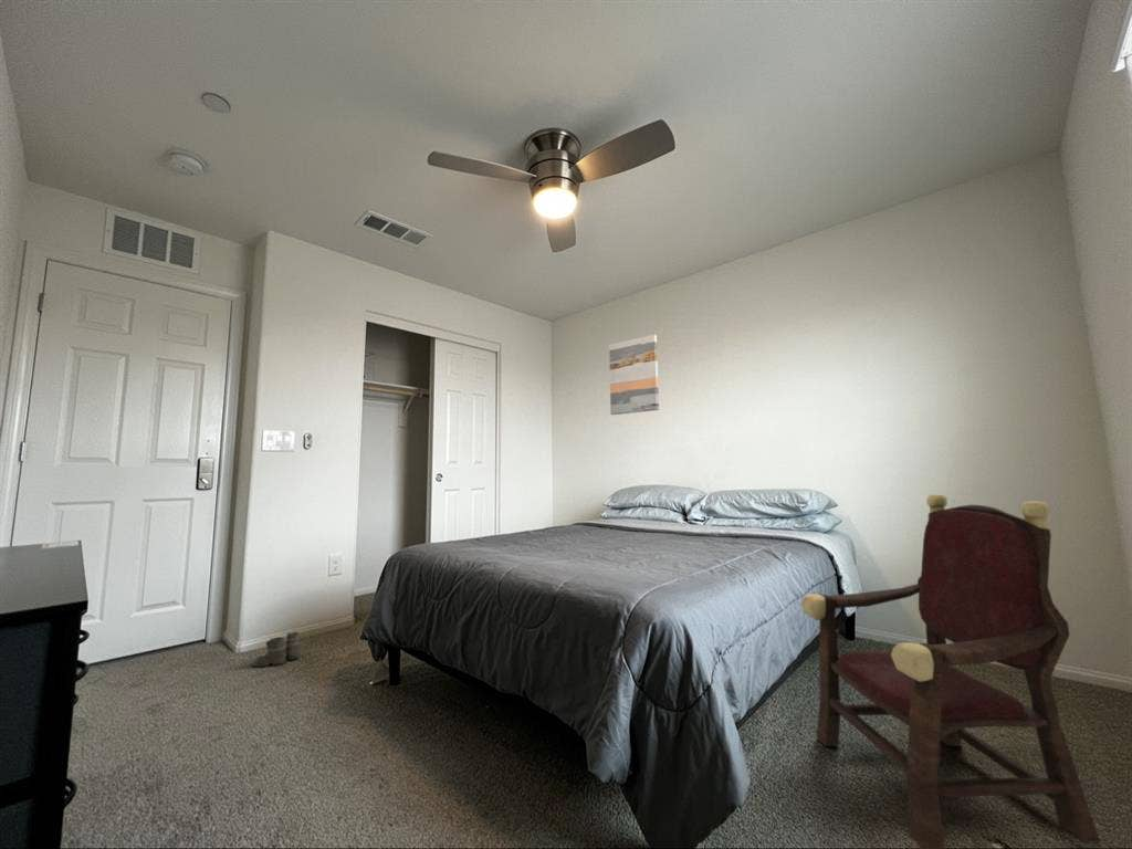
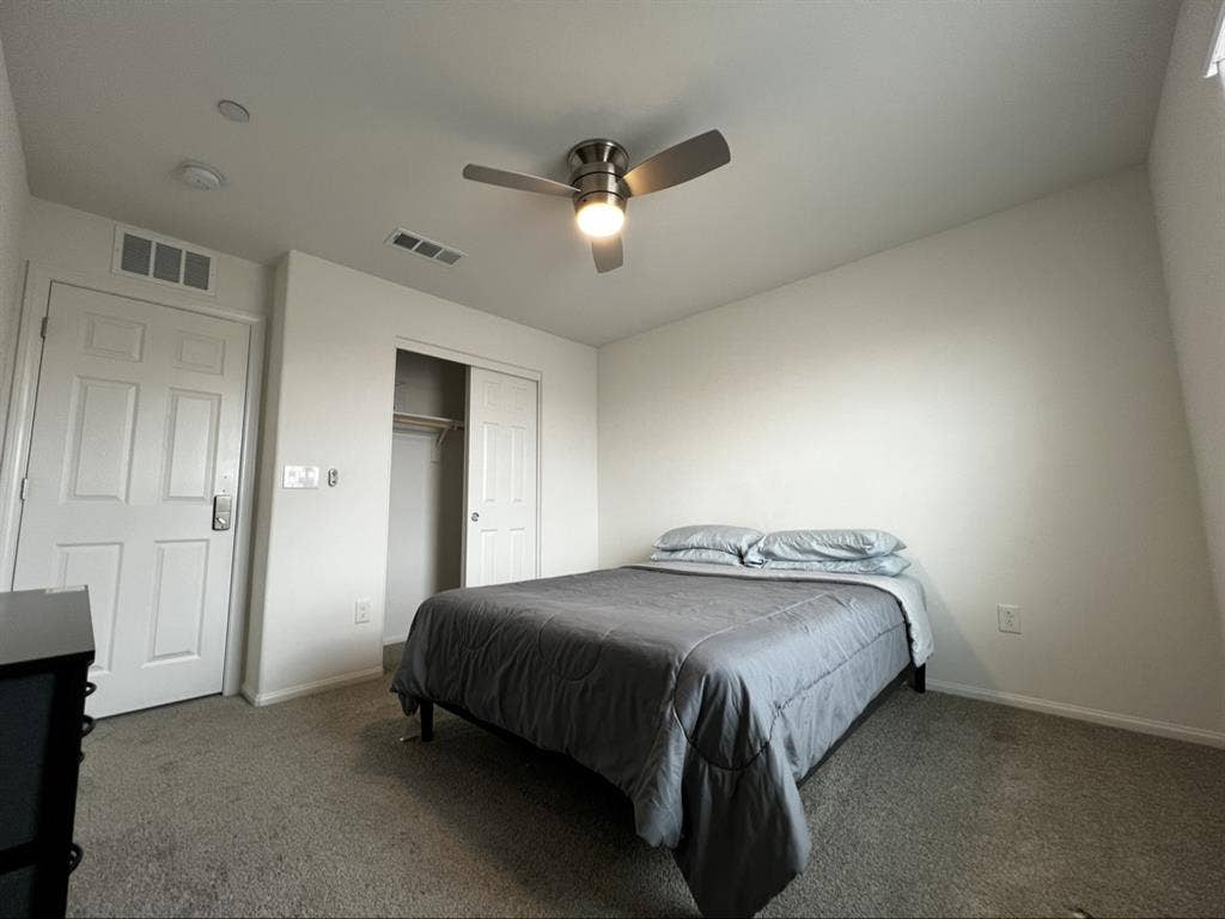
- armchair (926, 636)
- wall art (632, 376)
- boots (281, 647)
